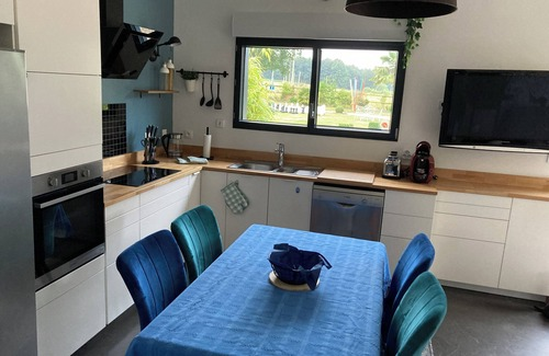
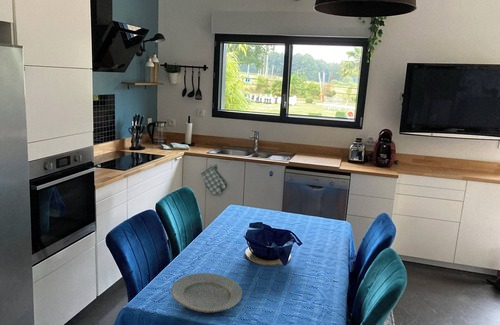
+ plate (206, 296)
